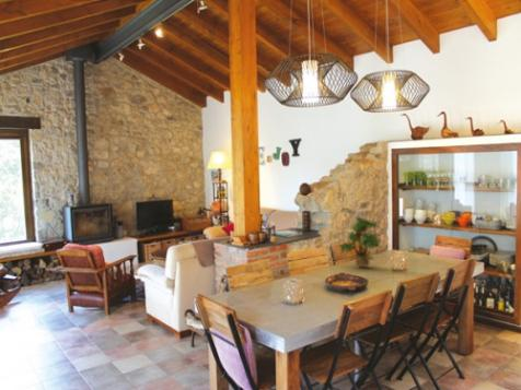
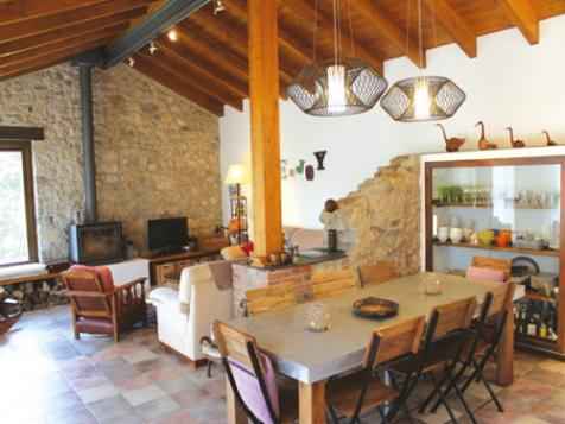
- flower bouquet (360, 241)
